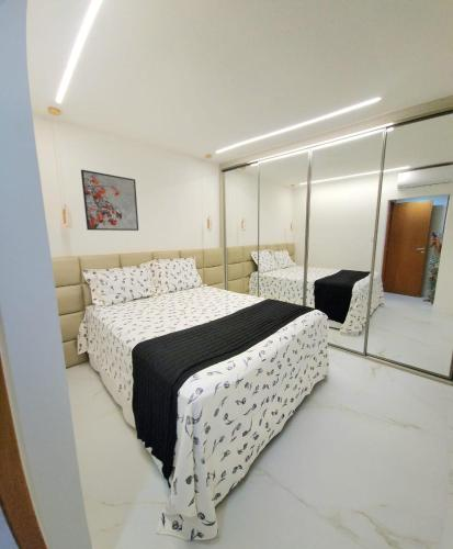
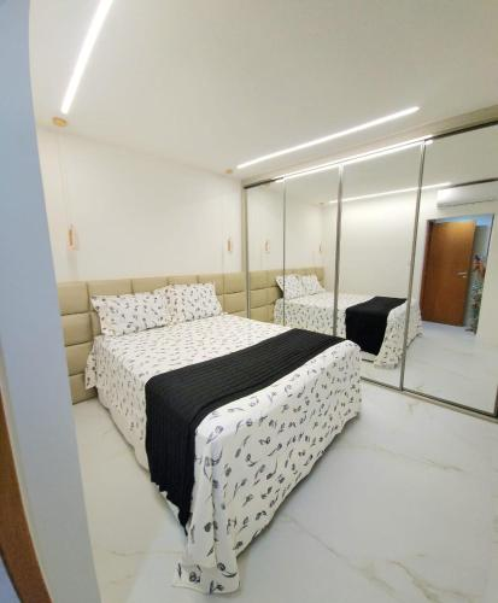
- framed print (112, 203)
